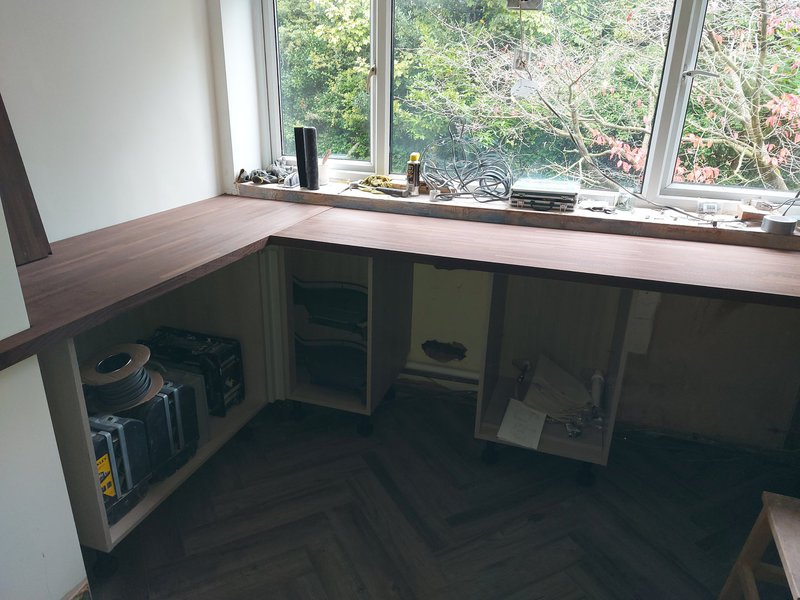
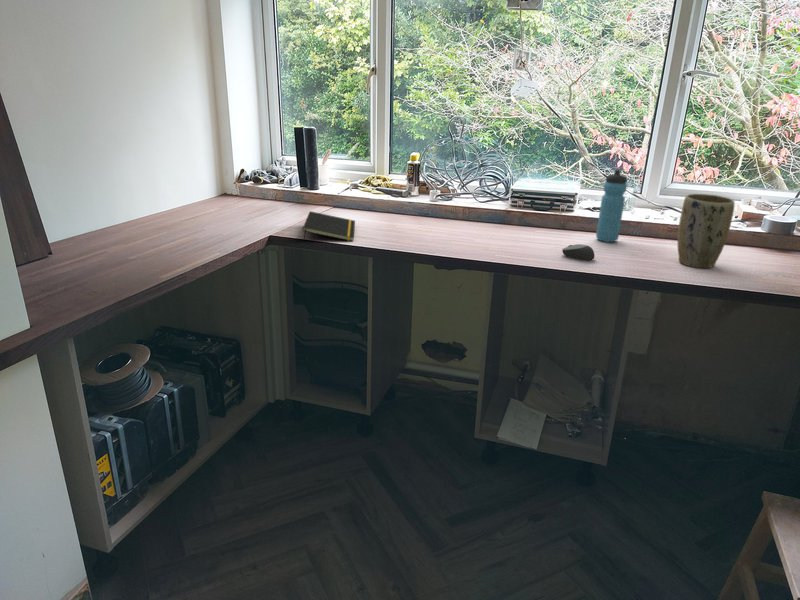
+ water bottle (612, 205)
+ notepad (330, 225)
+ computer mouse (578, 250)
+ plant pot (702, 231)
